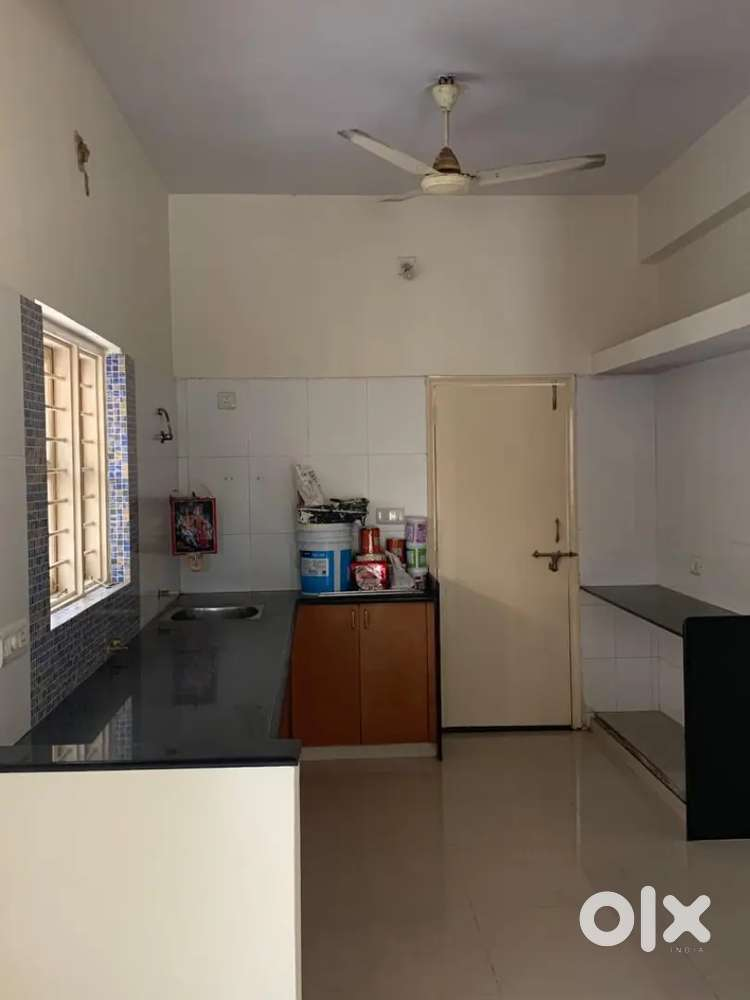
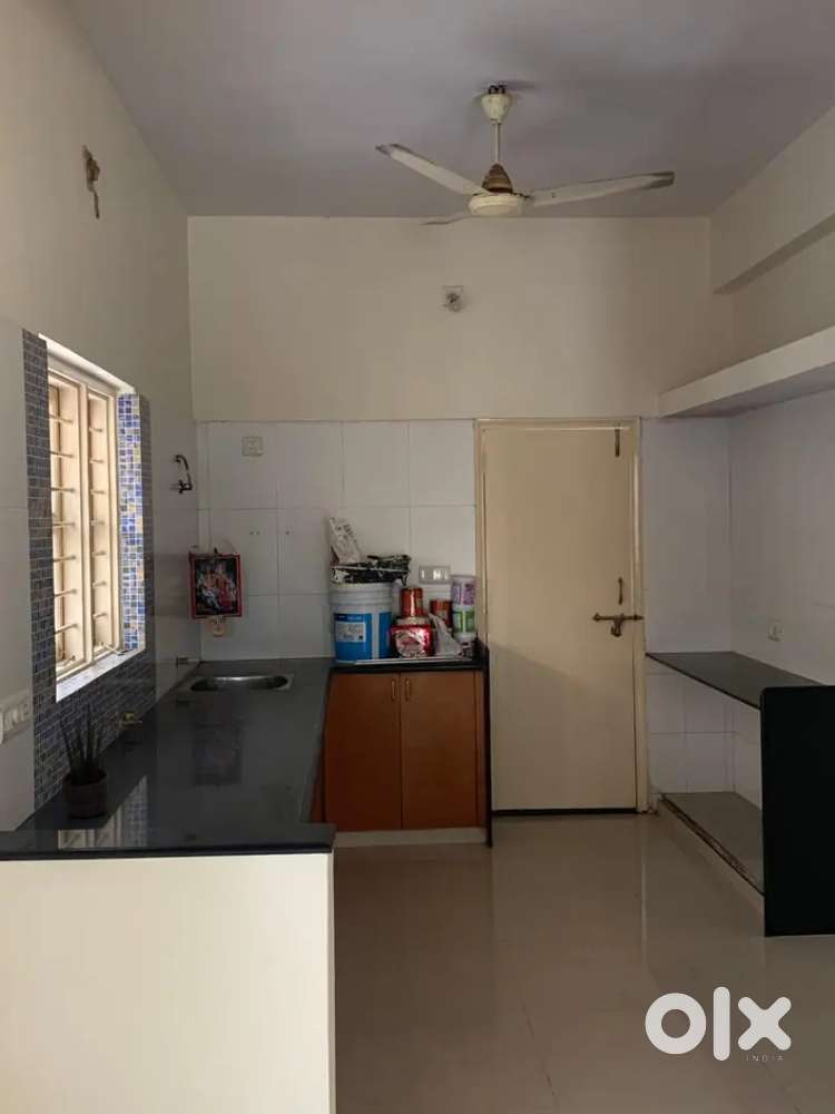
+ potted plant (84, 759)
